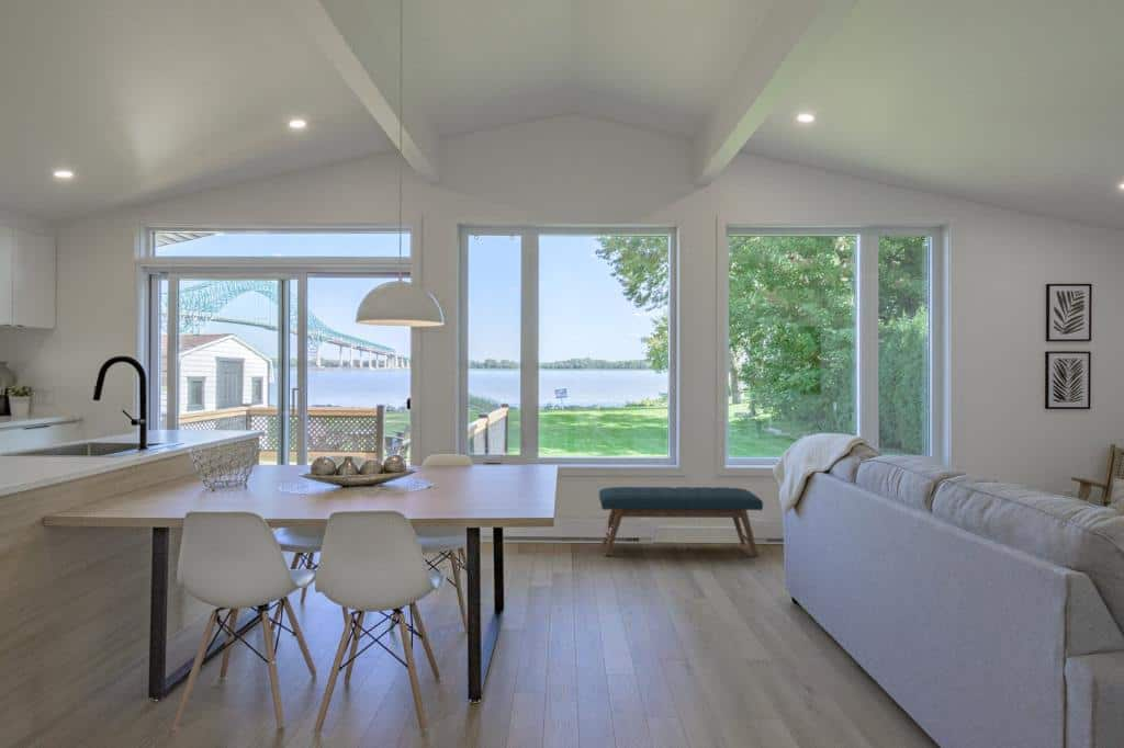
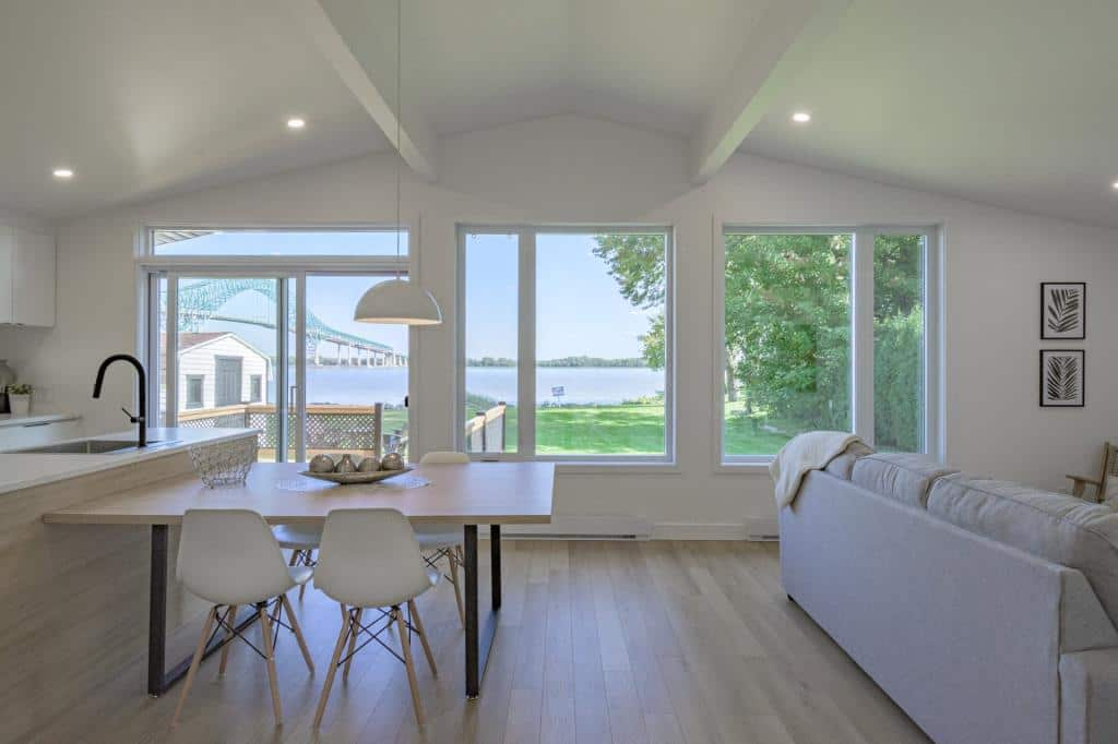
- bench (677, 517)
